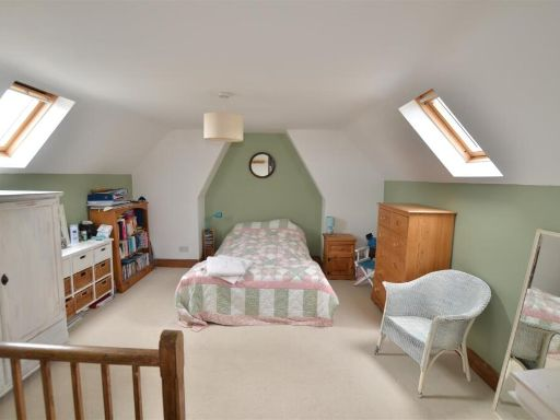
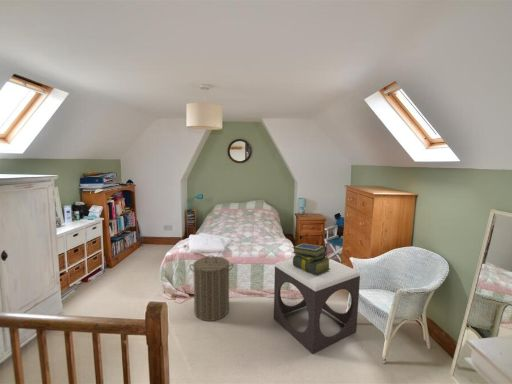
+ footstool (314, 295)
+ stack of books (309, 257)
+ laundry hamper (211, 283)
